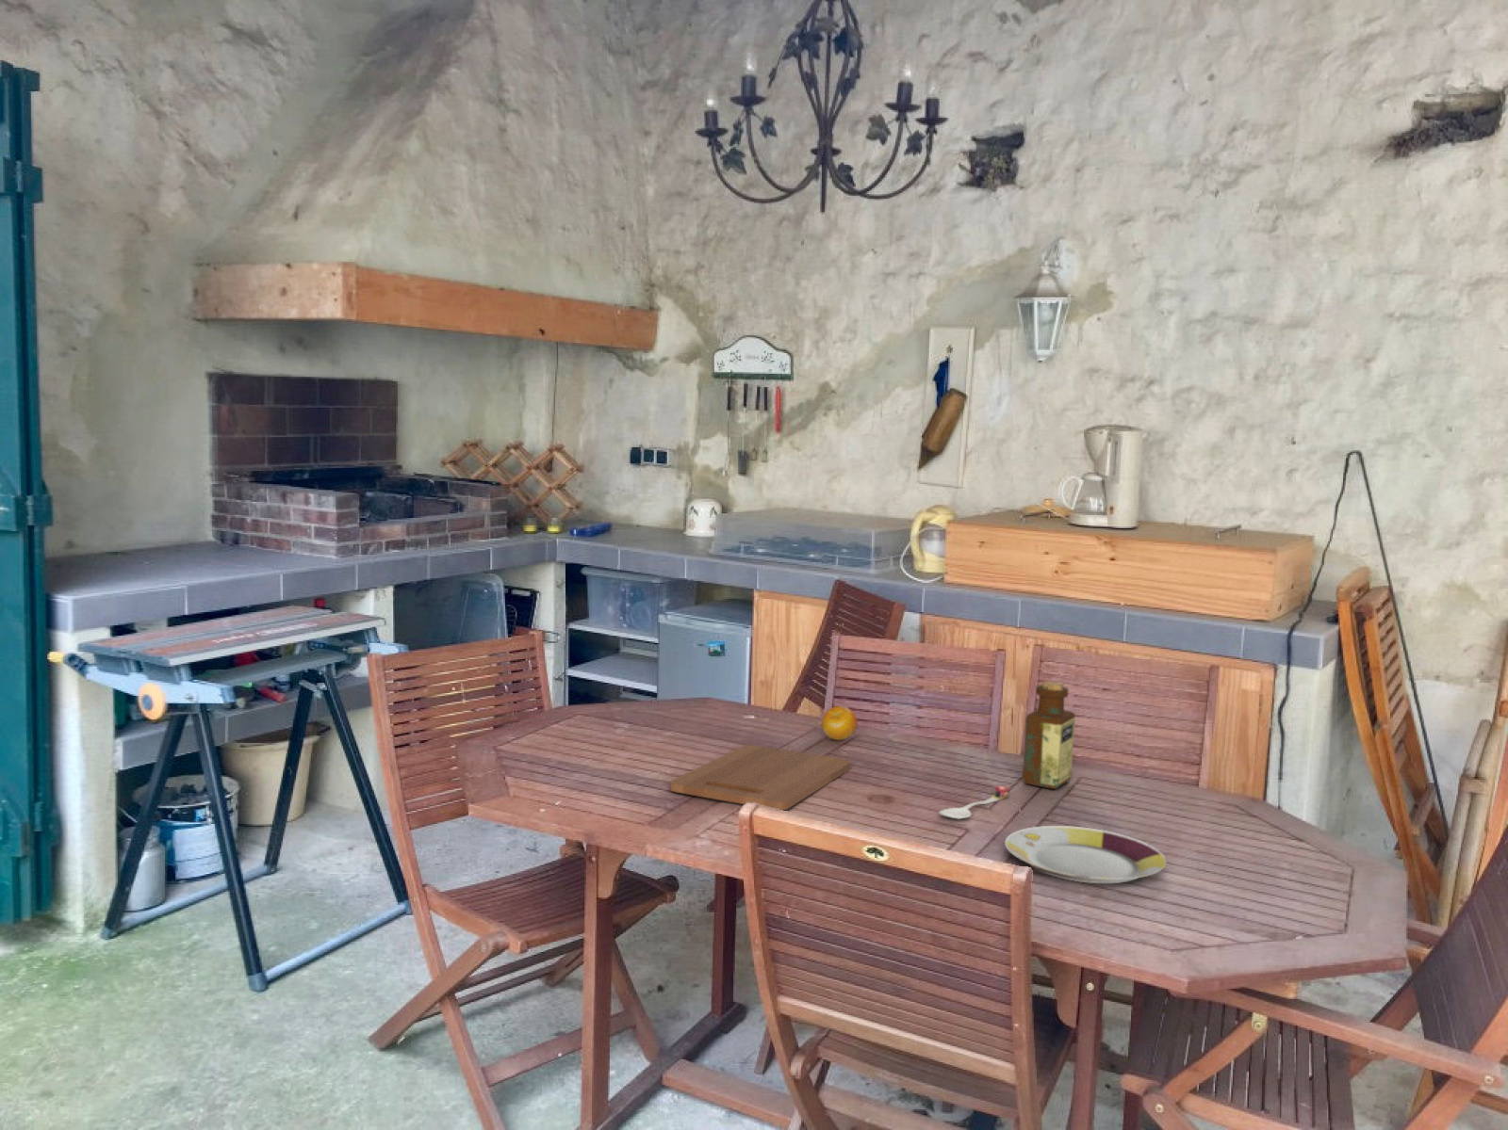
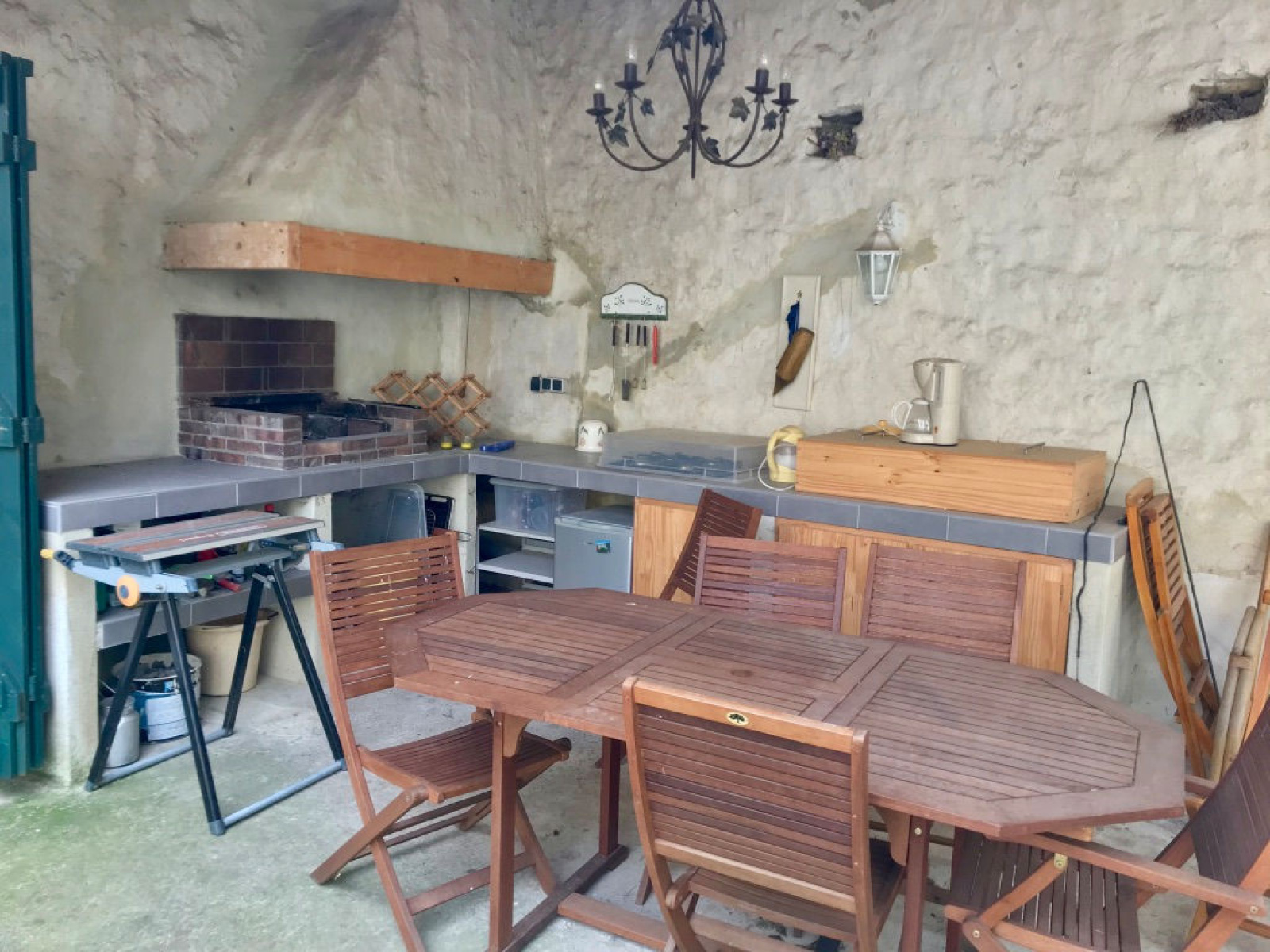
- cutting board (763, 774)
- fruit (838, 722)
- plate (1084, 856)
- spoon (976, 802)
- bottle (1048, 732)
